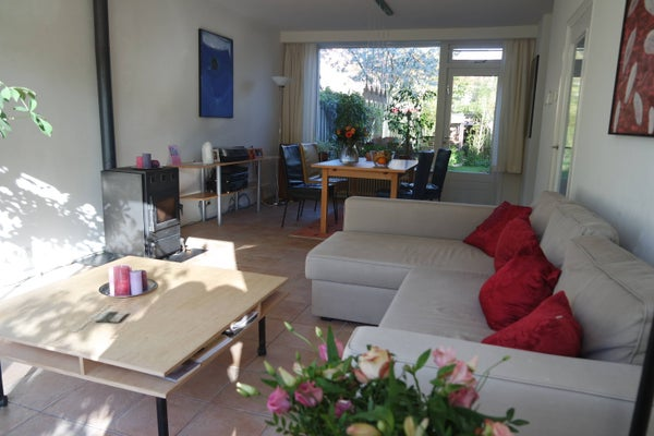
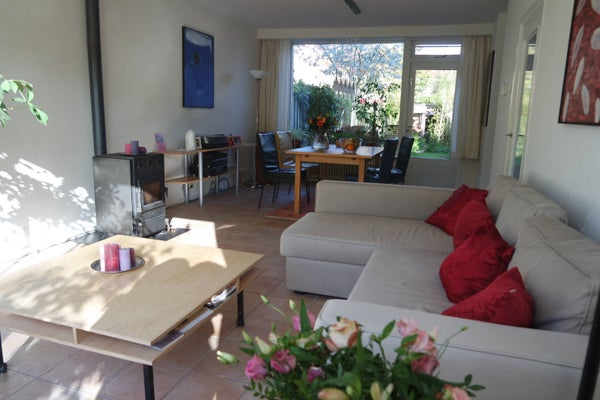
- magazine (107, 316)
